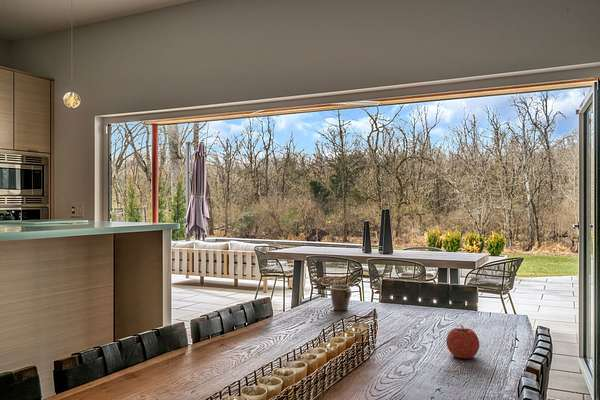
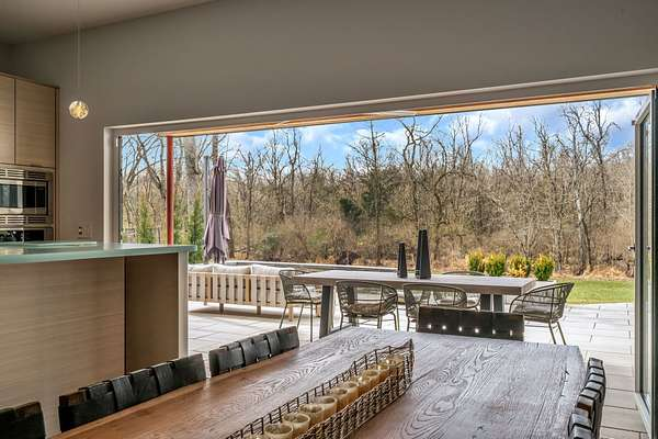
- mug (341, 298)
- fruit (462, 340)
